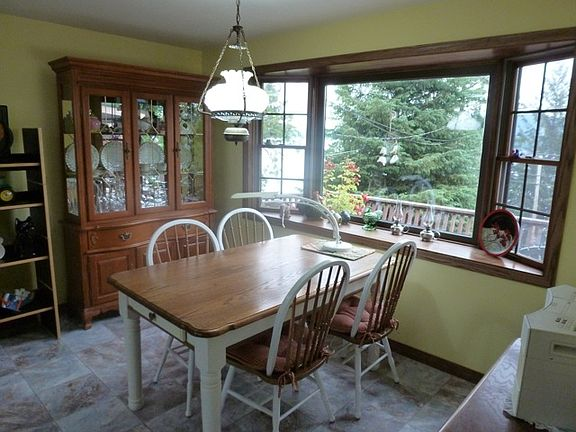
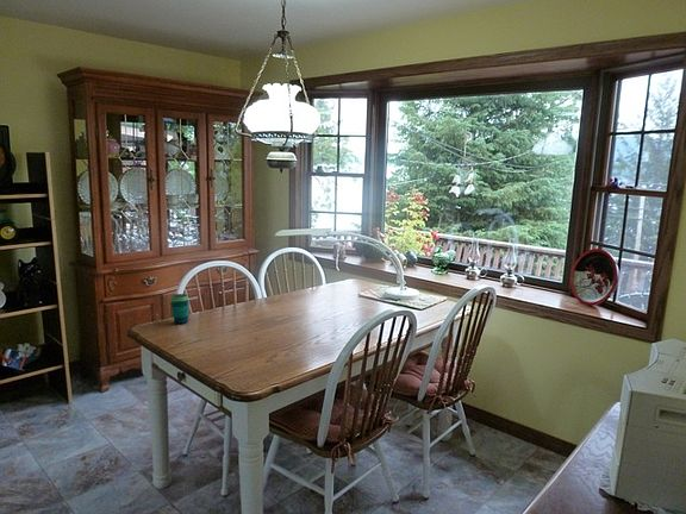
+ cup (180, 308)
